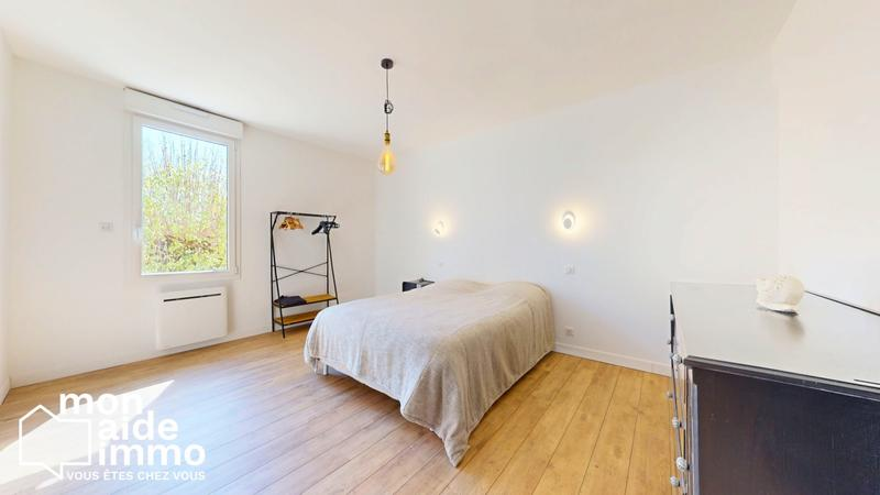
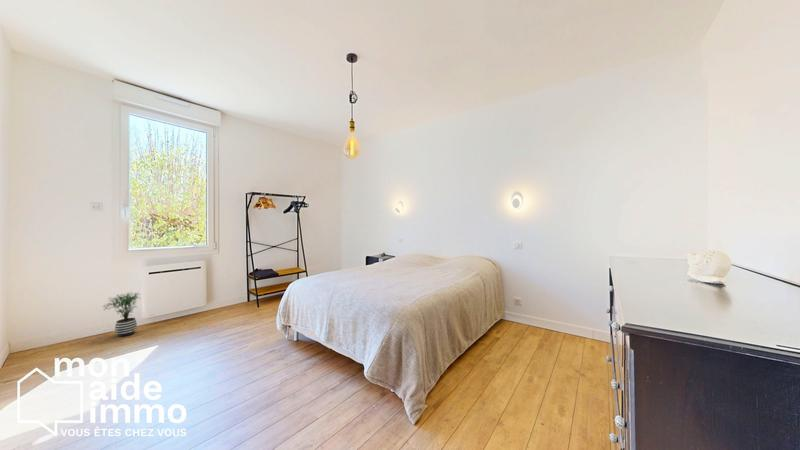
+ potted plant (124, 313)
